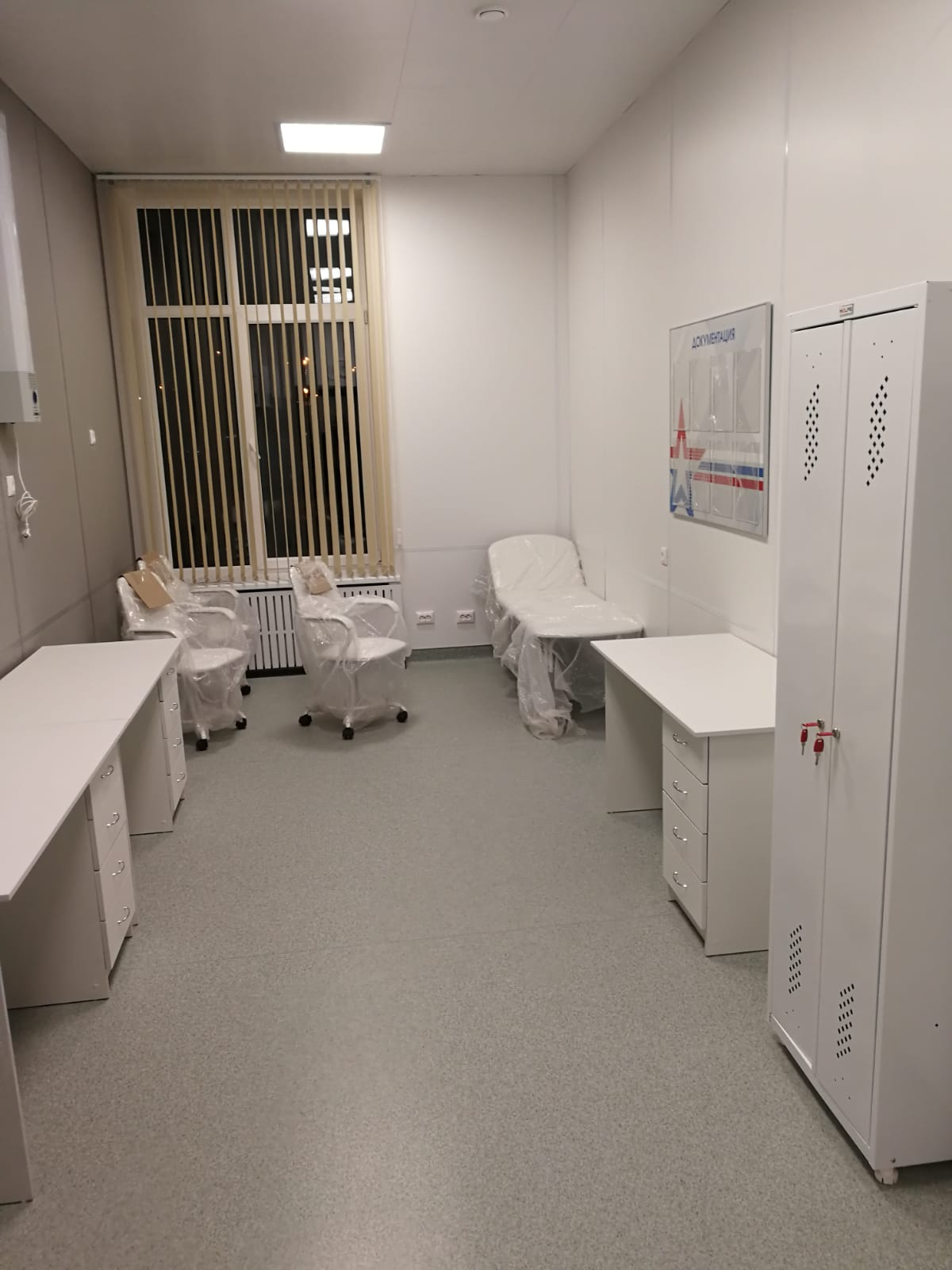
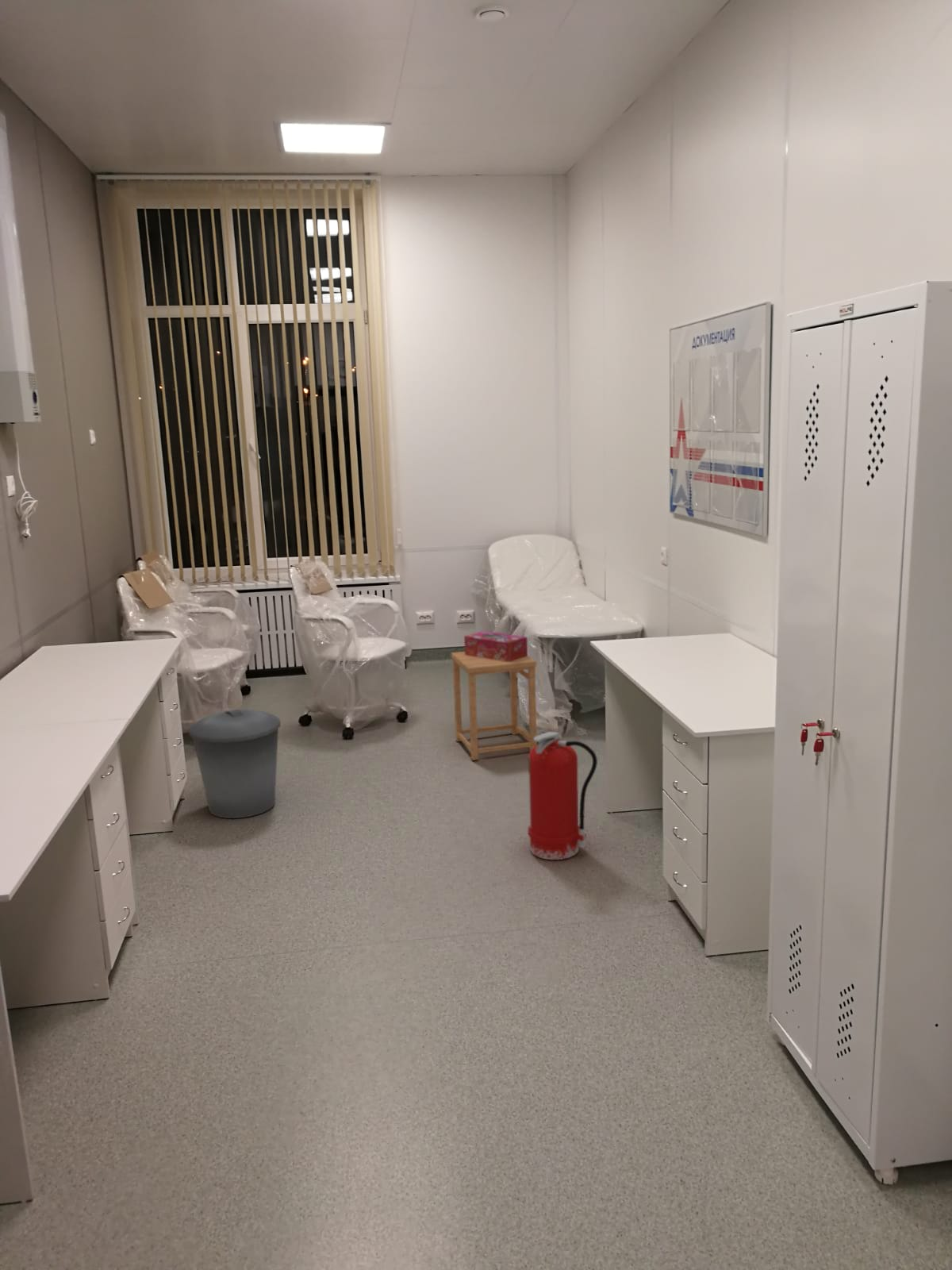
+ trash can (238, 758)
+ tissue box (495, 645)
+ side table (510, 702)
+ fire extinguisher (561, 793)
